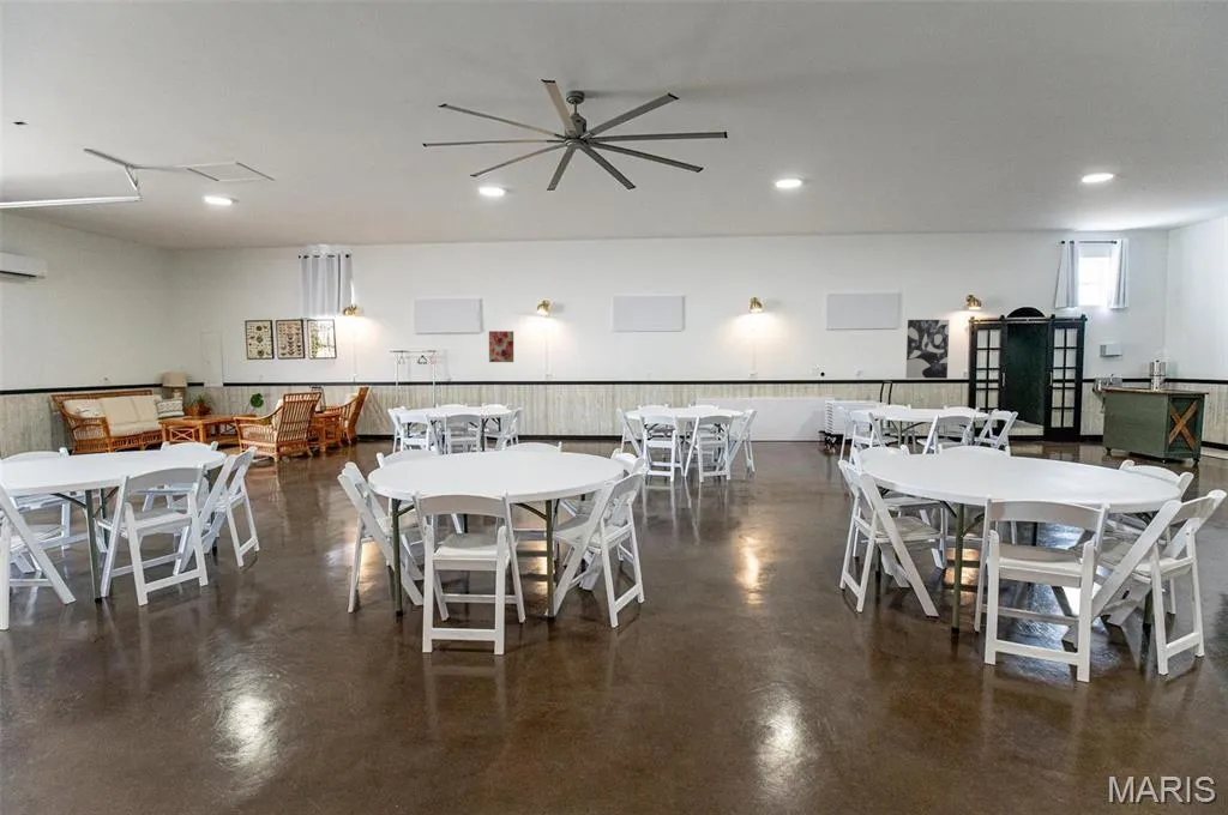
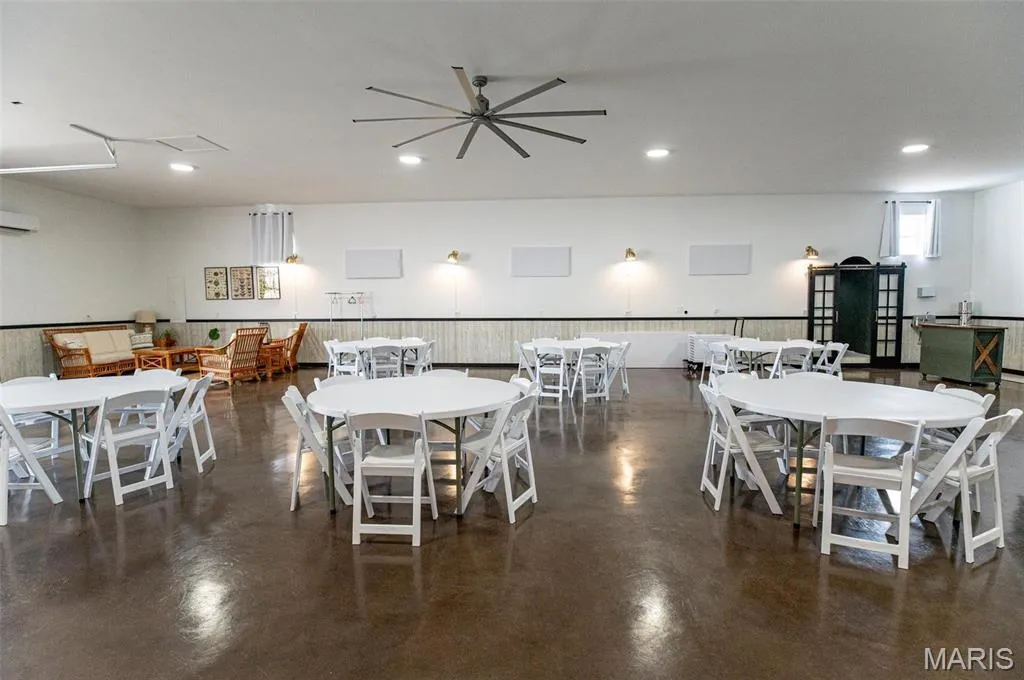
- wall art (927, 349)
- wall art (501, 346)
